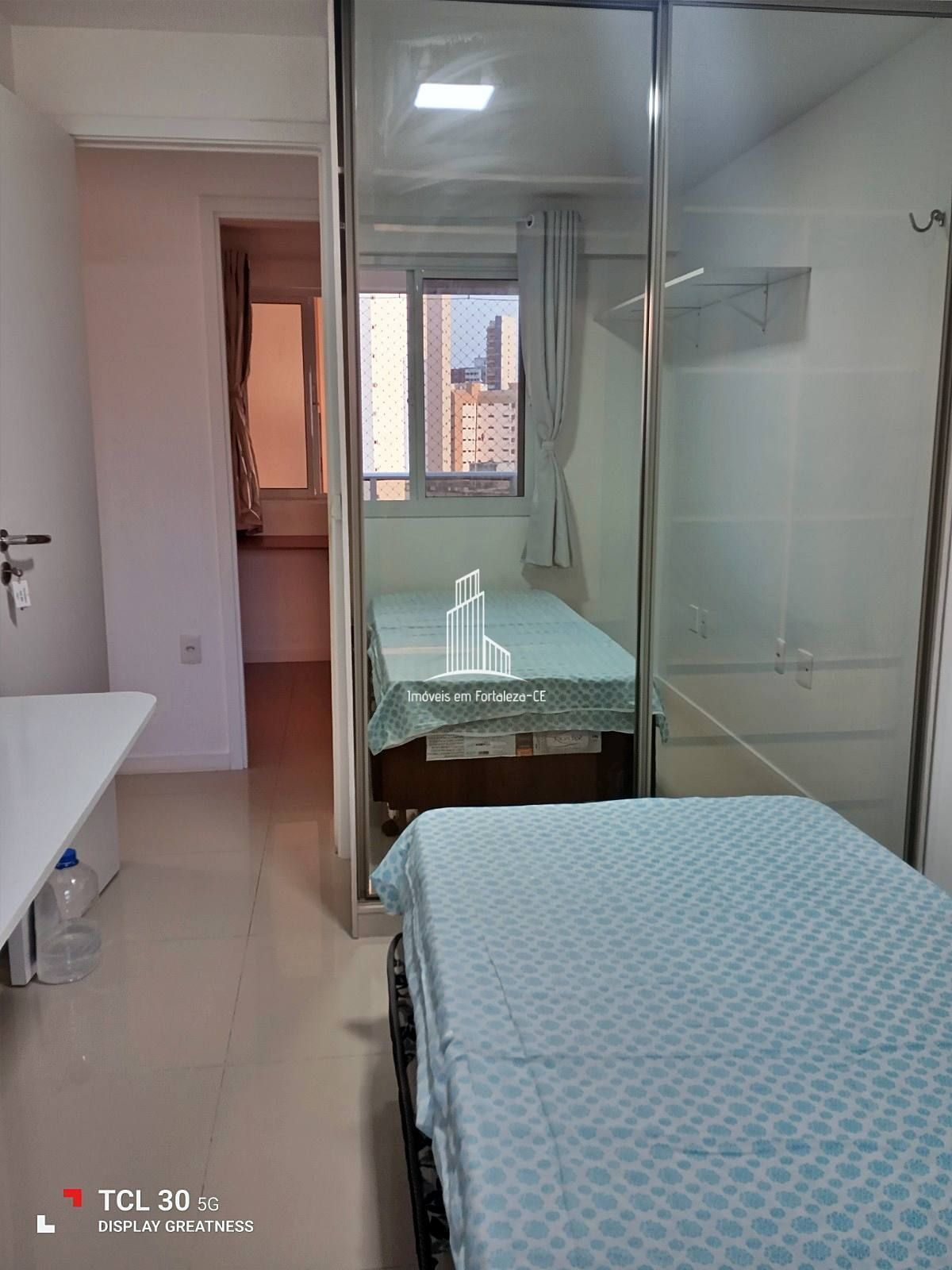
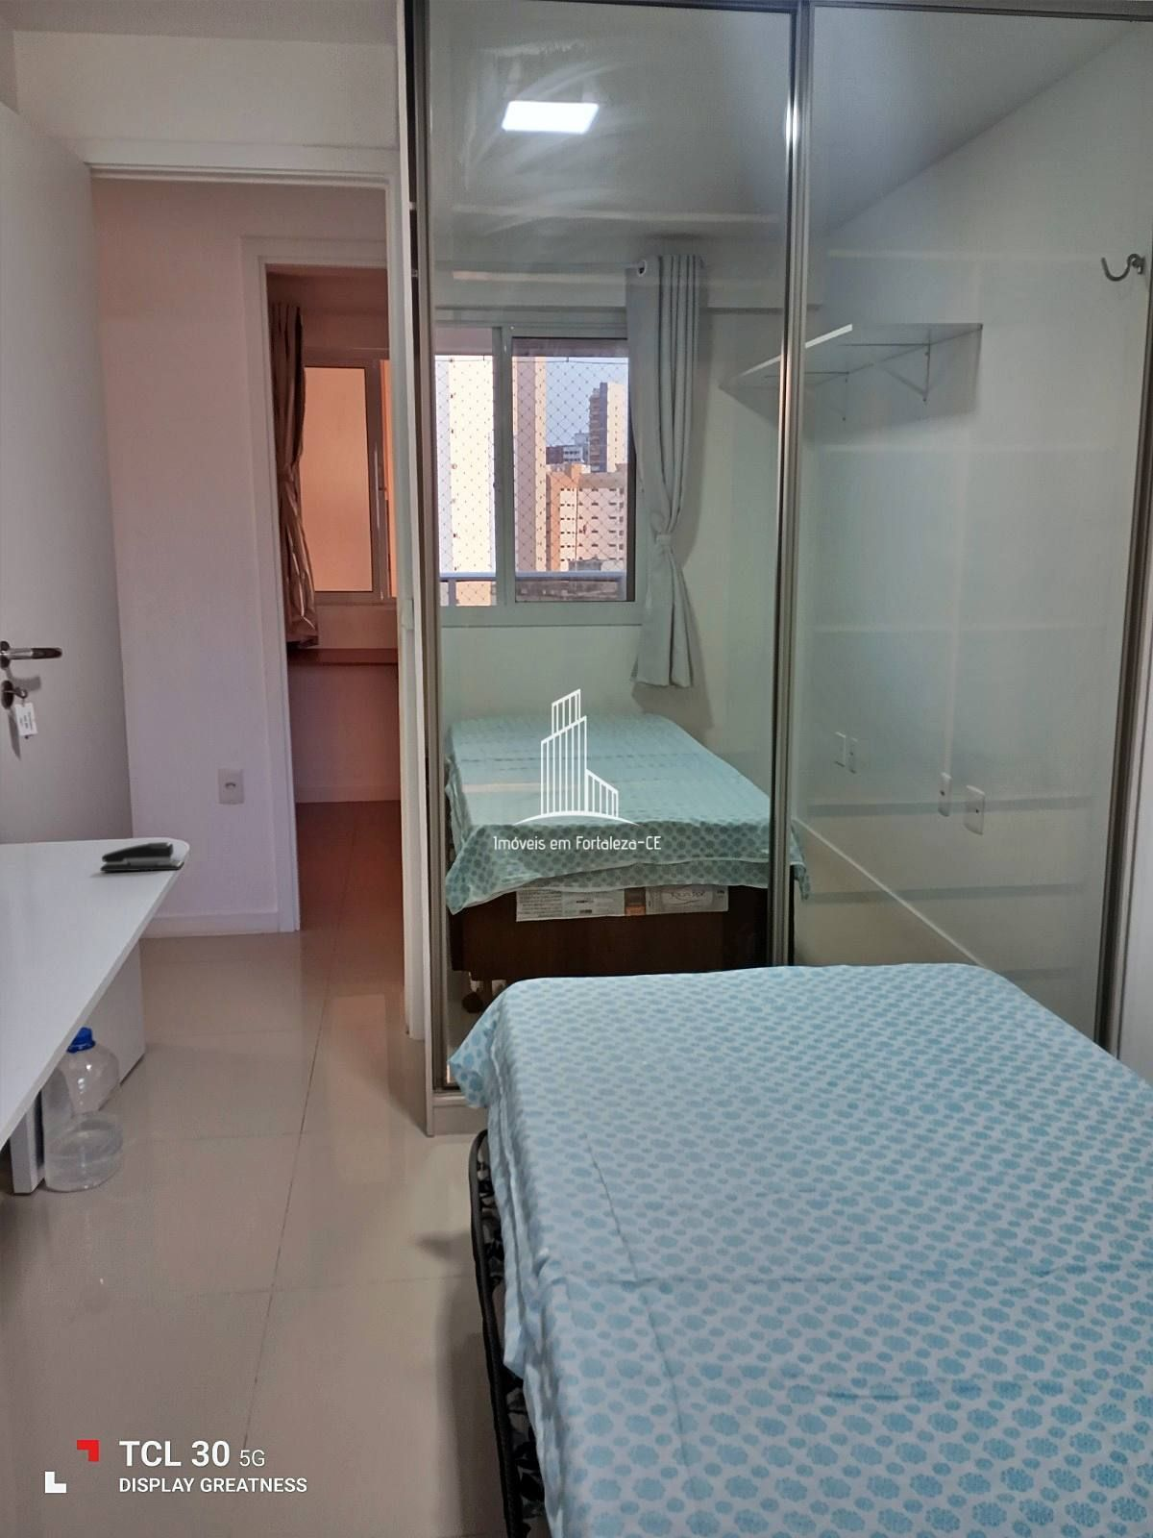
+ stapler (142, 855)
